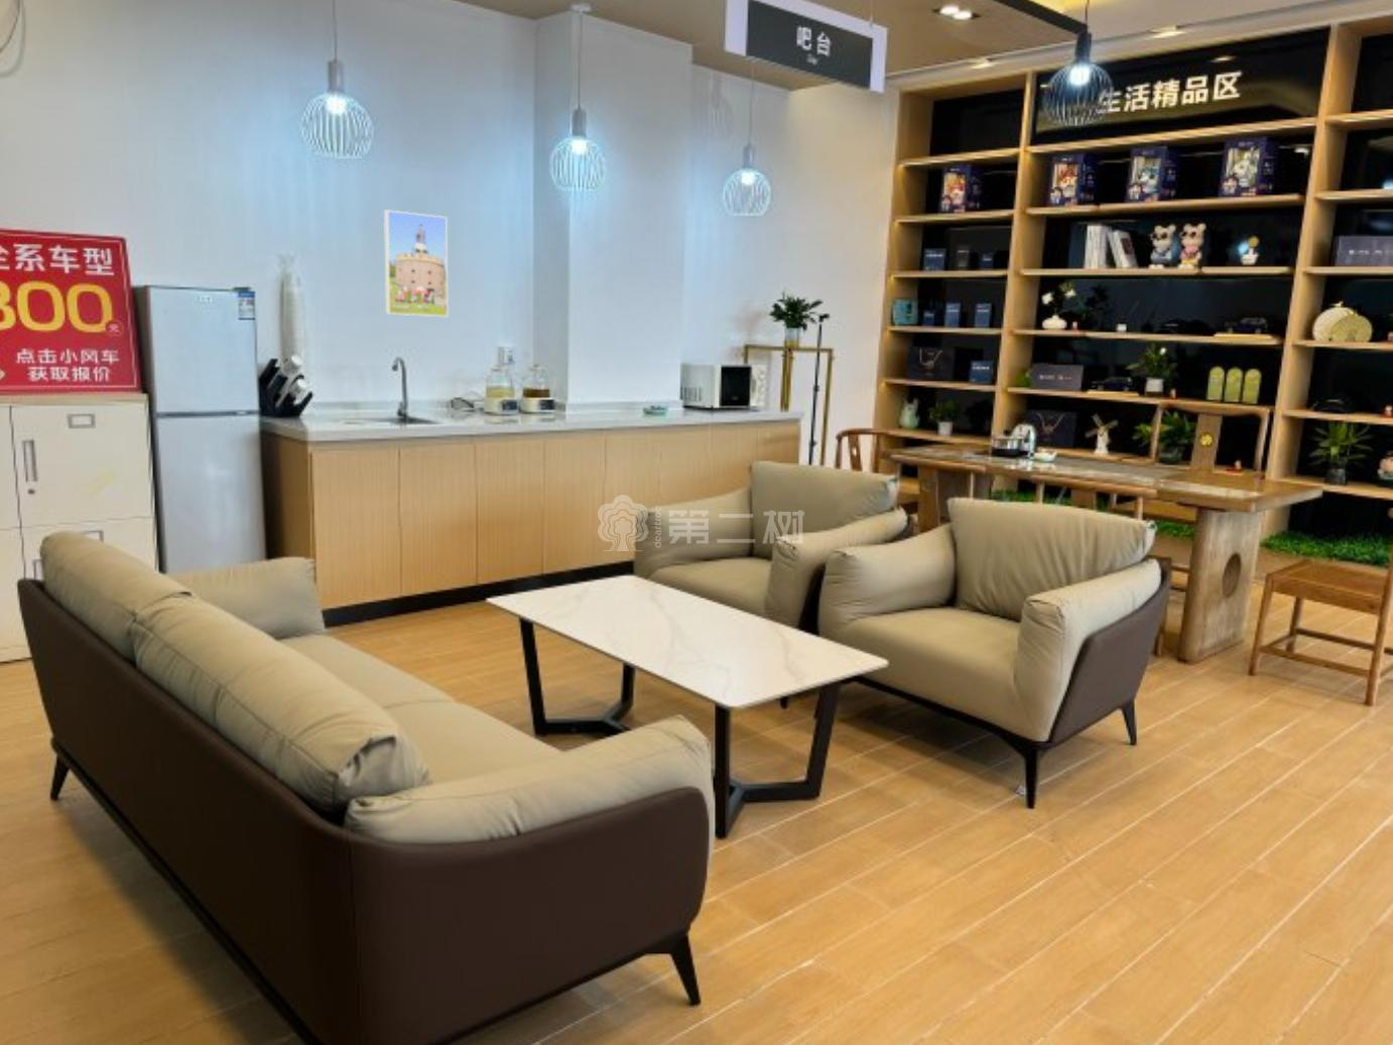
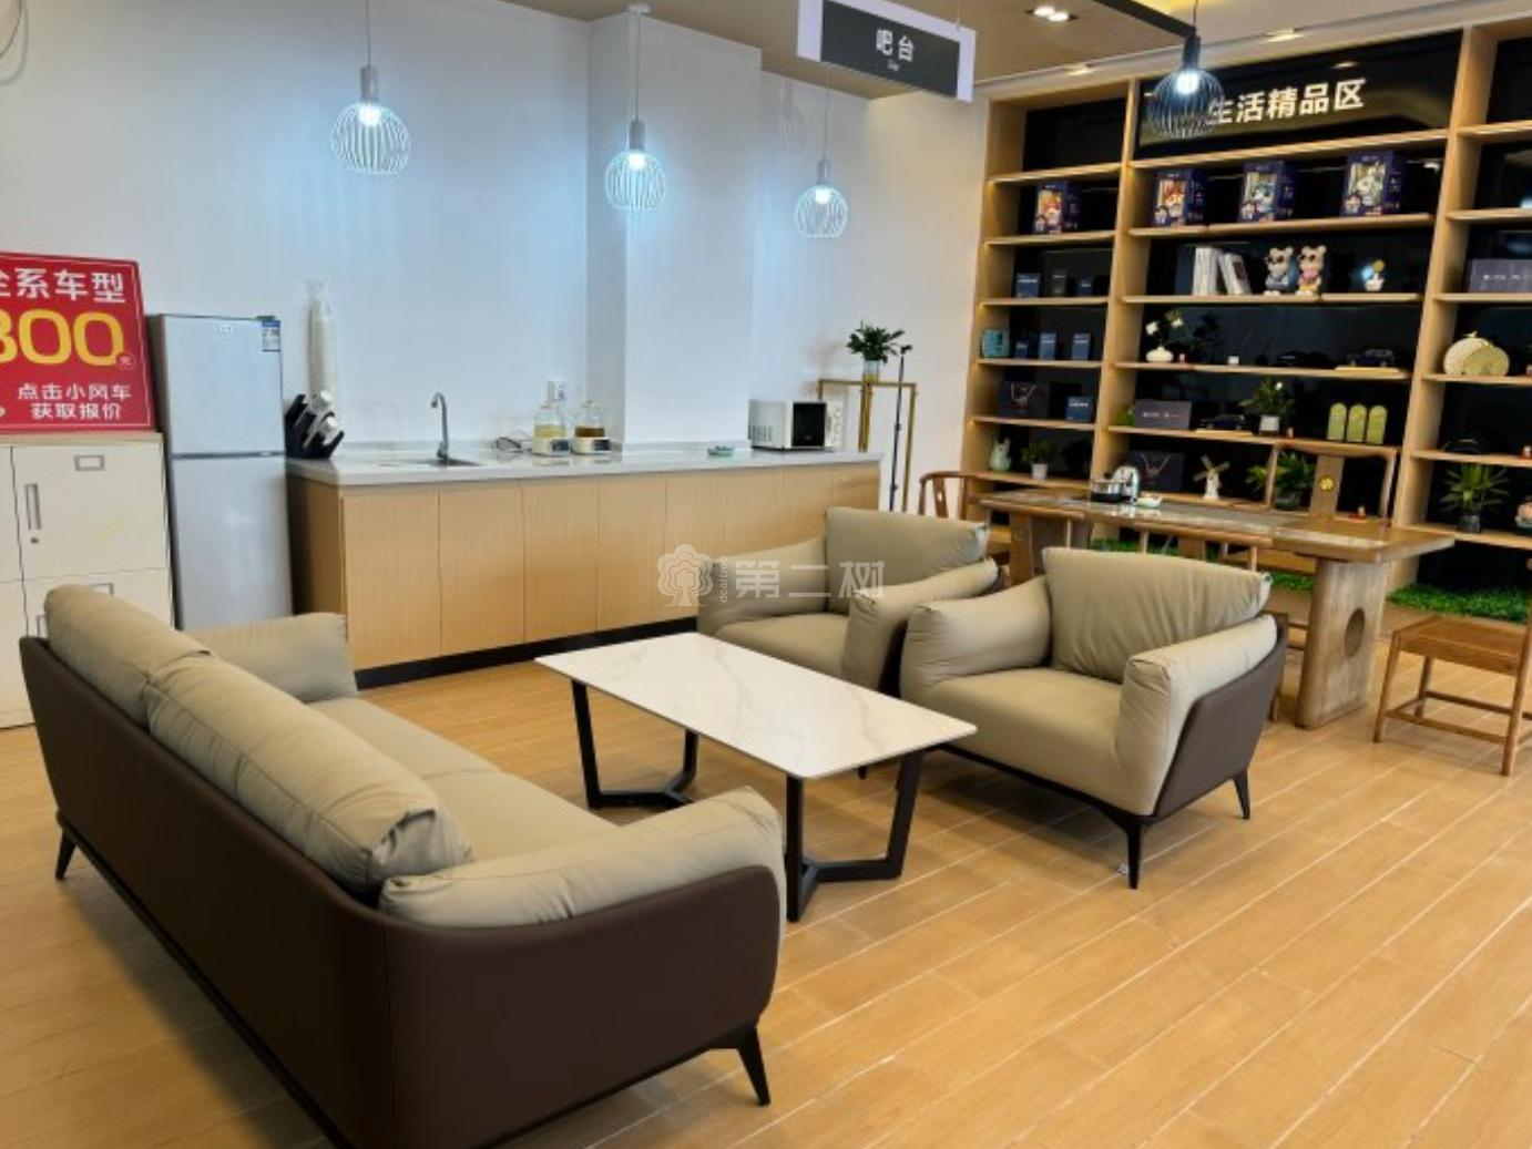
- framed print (416, 265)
